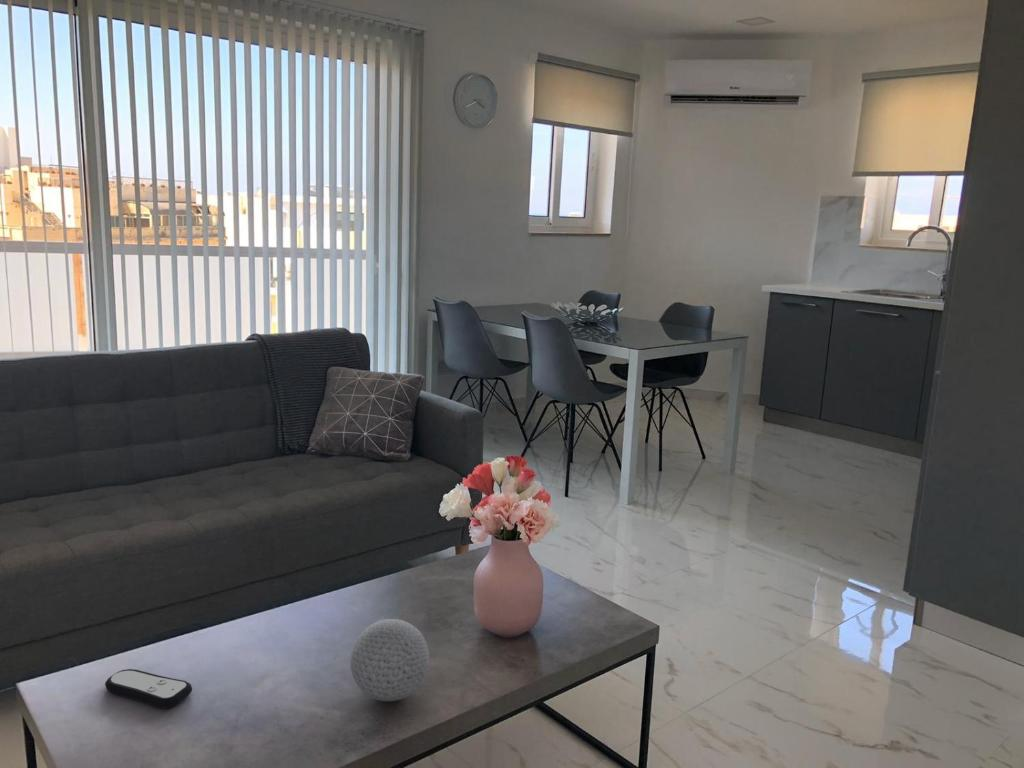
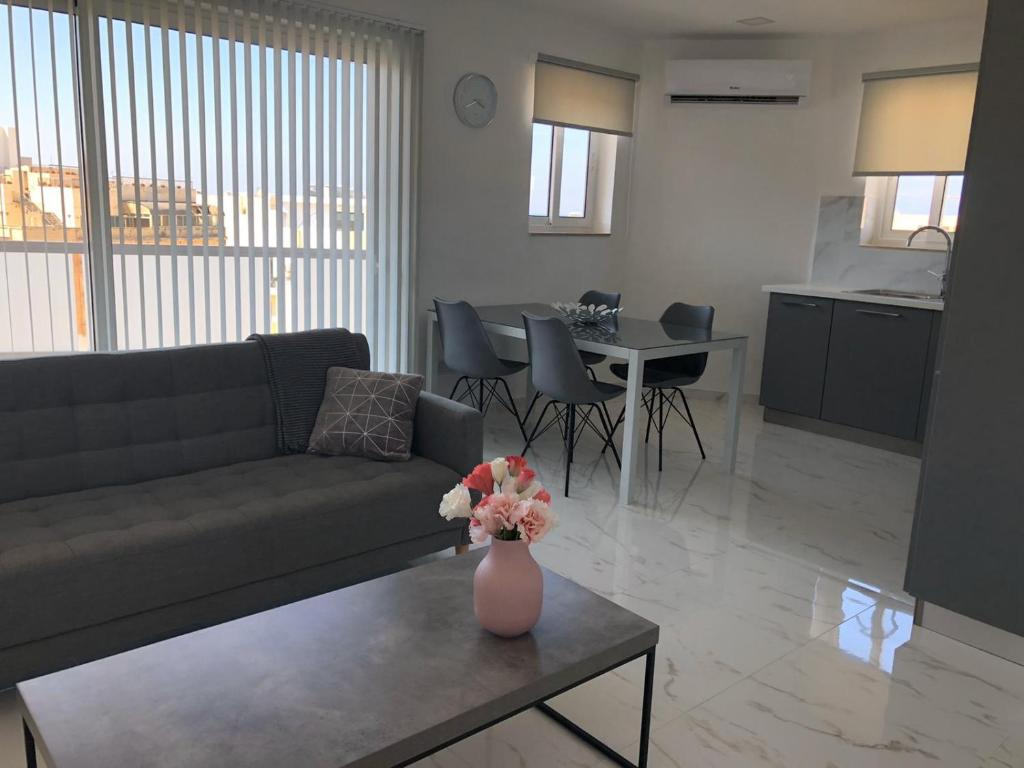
- remote control (147, 686)
- decorative ball (390, 659)
